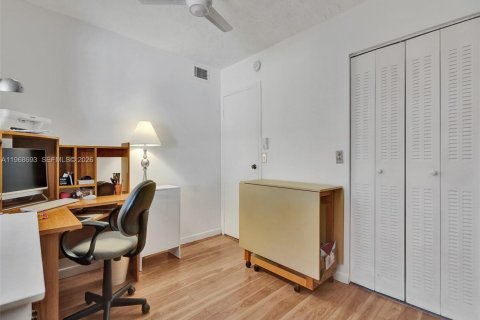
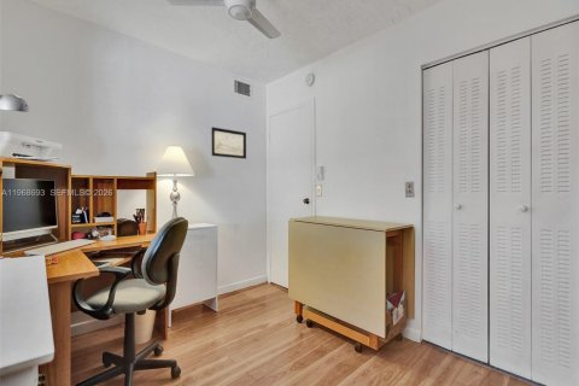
+ wall art (229, 144)
